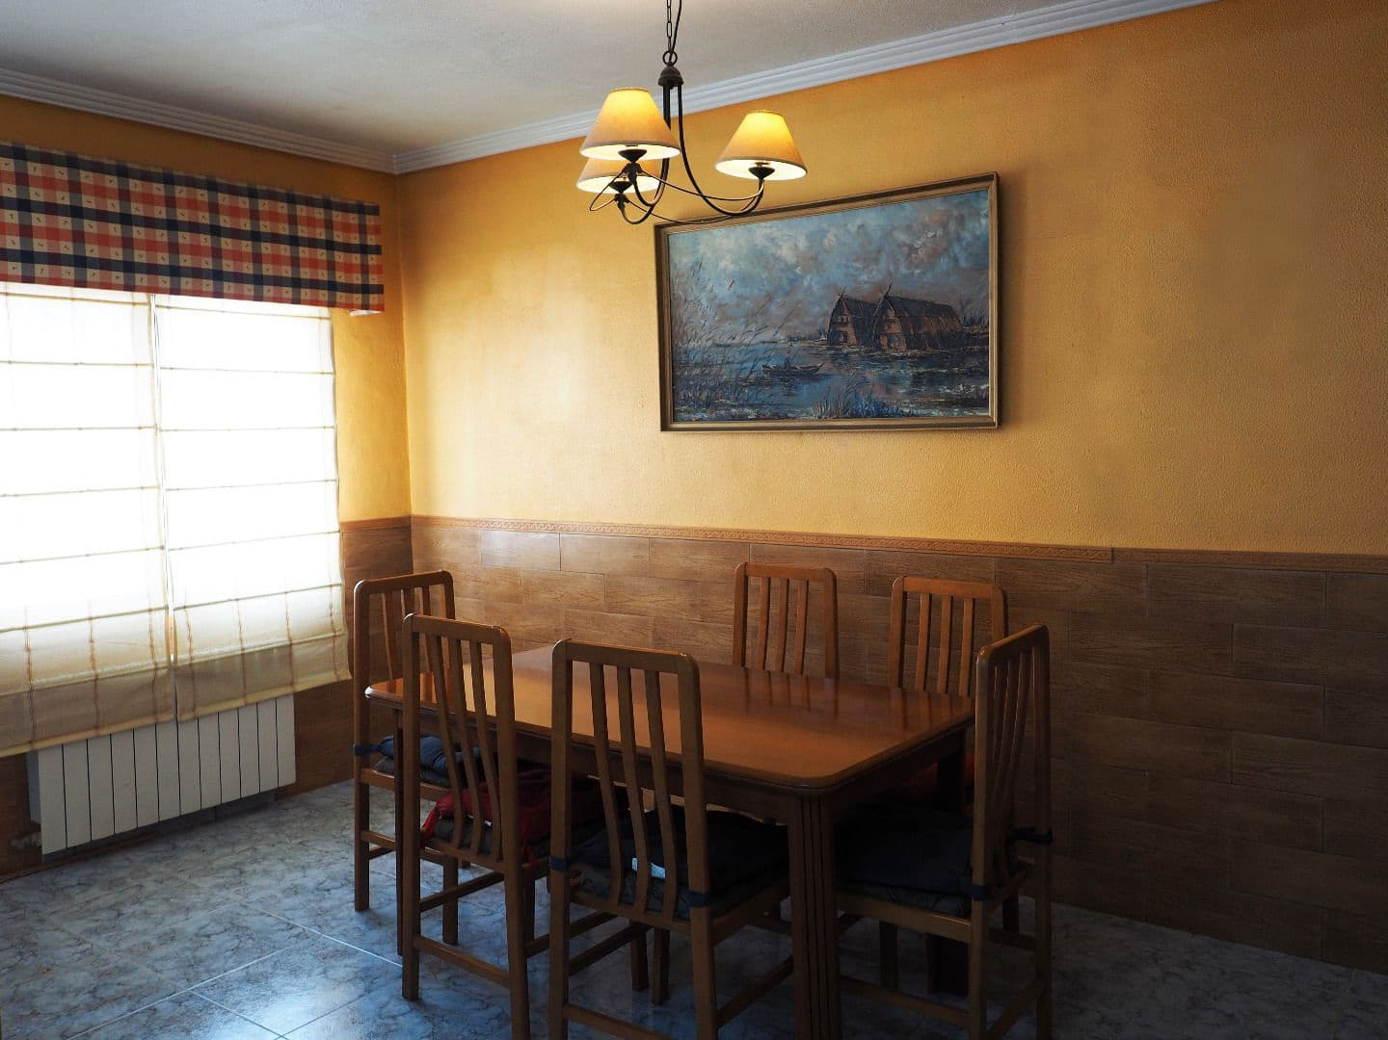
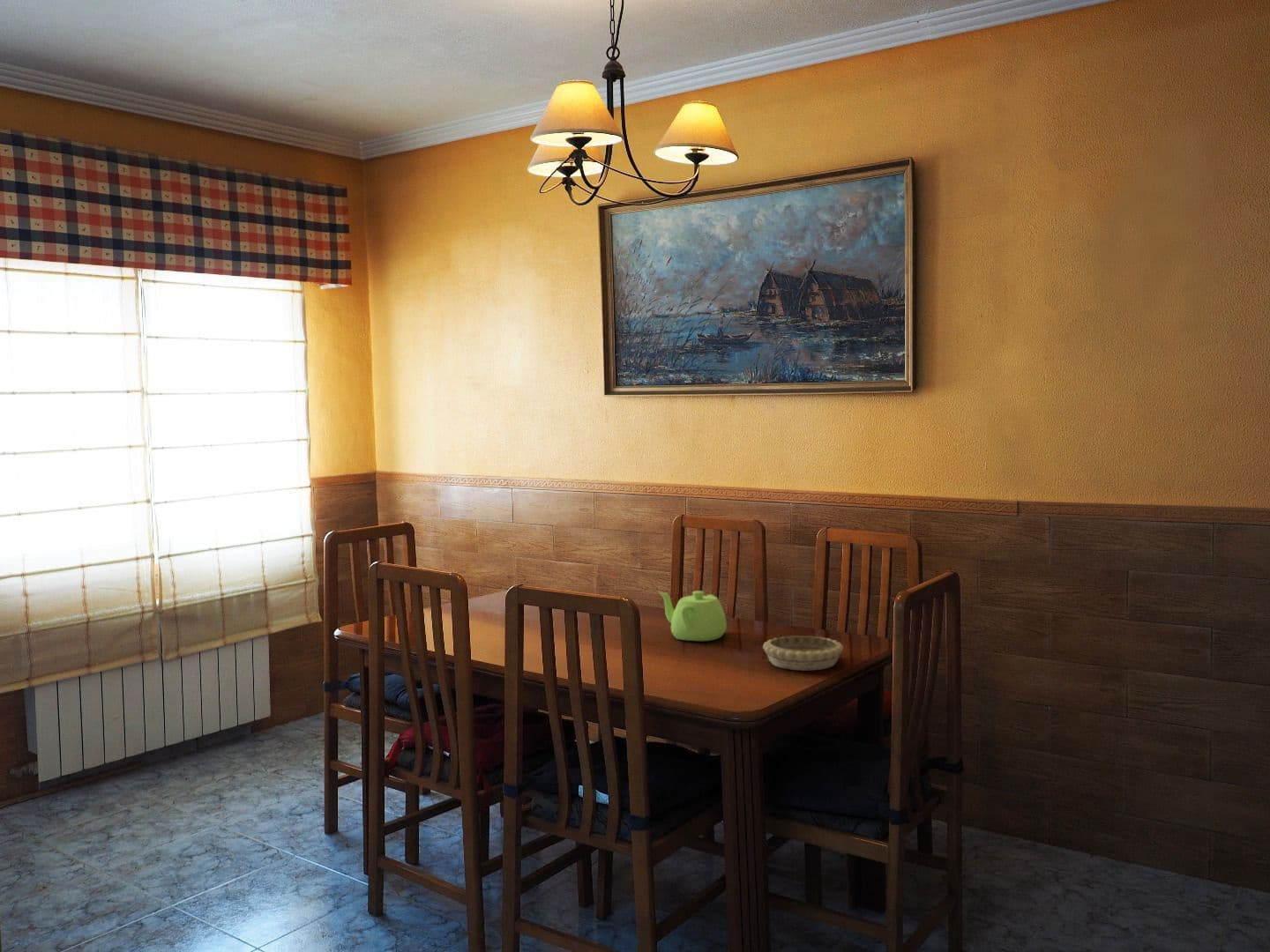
+ decorative bowl (803, 652)
+ teapot (691, 613)
